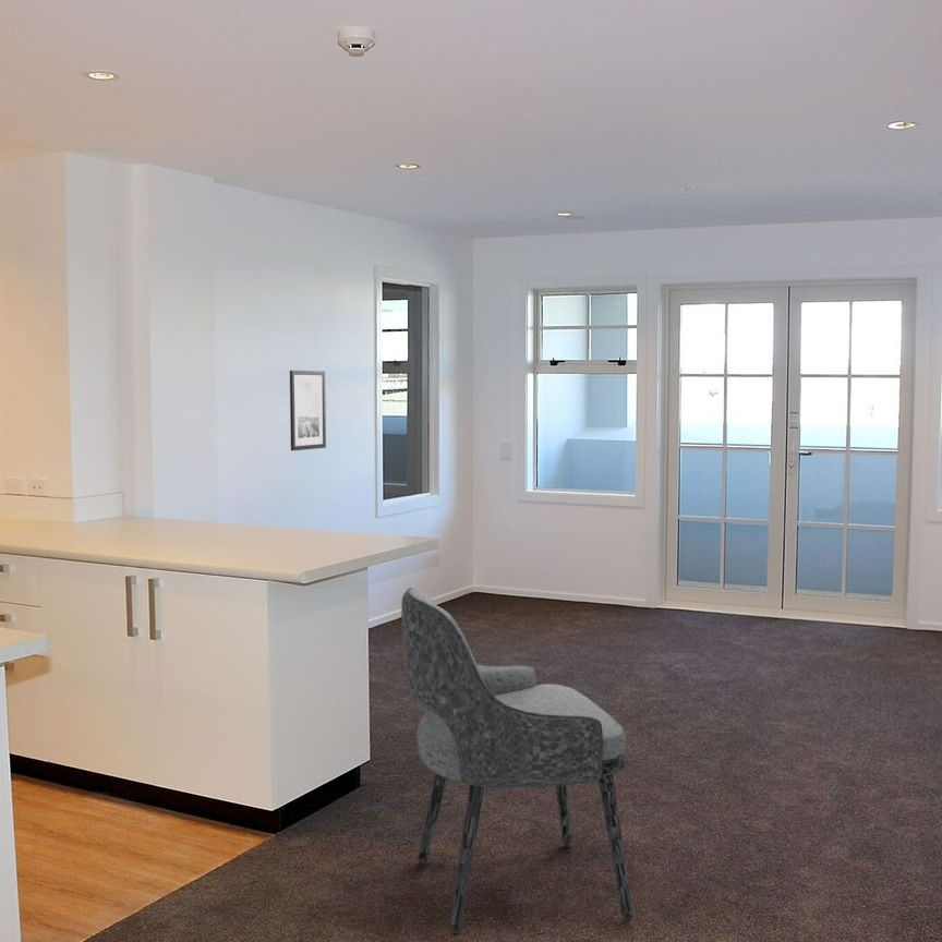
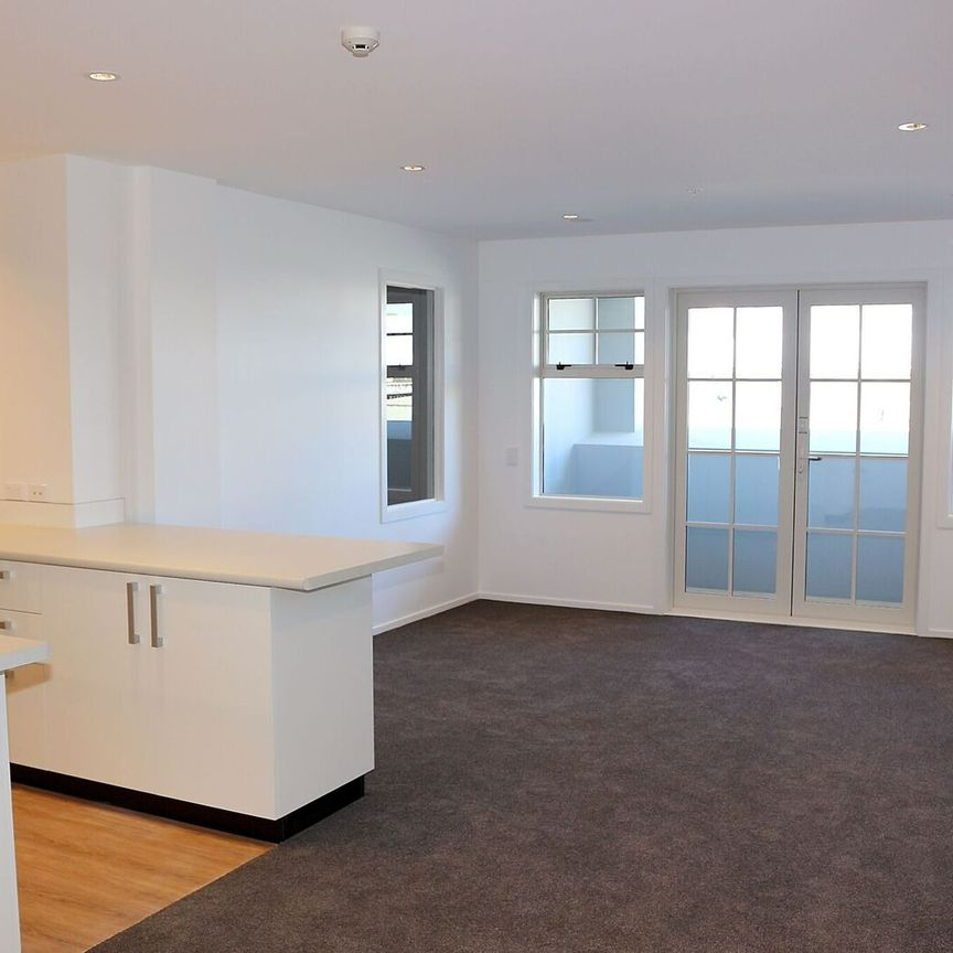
- wall art (307, 410)
- dining chair (504, 741)
